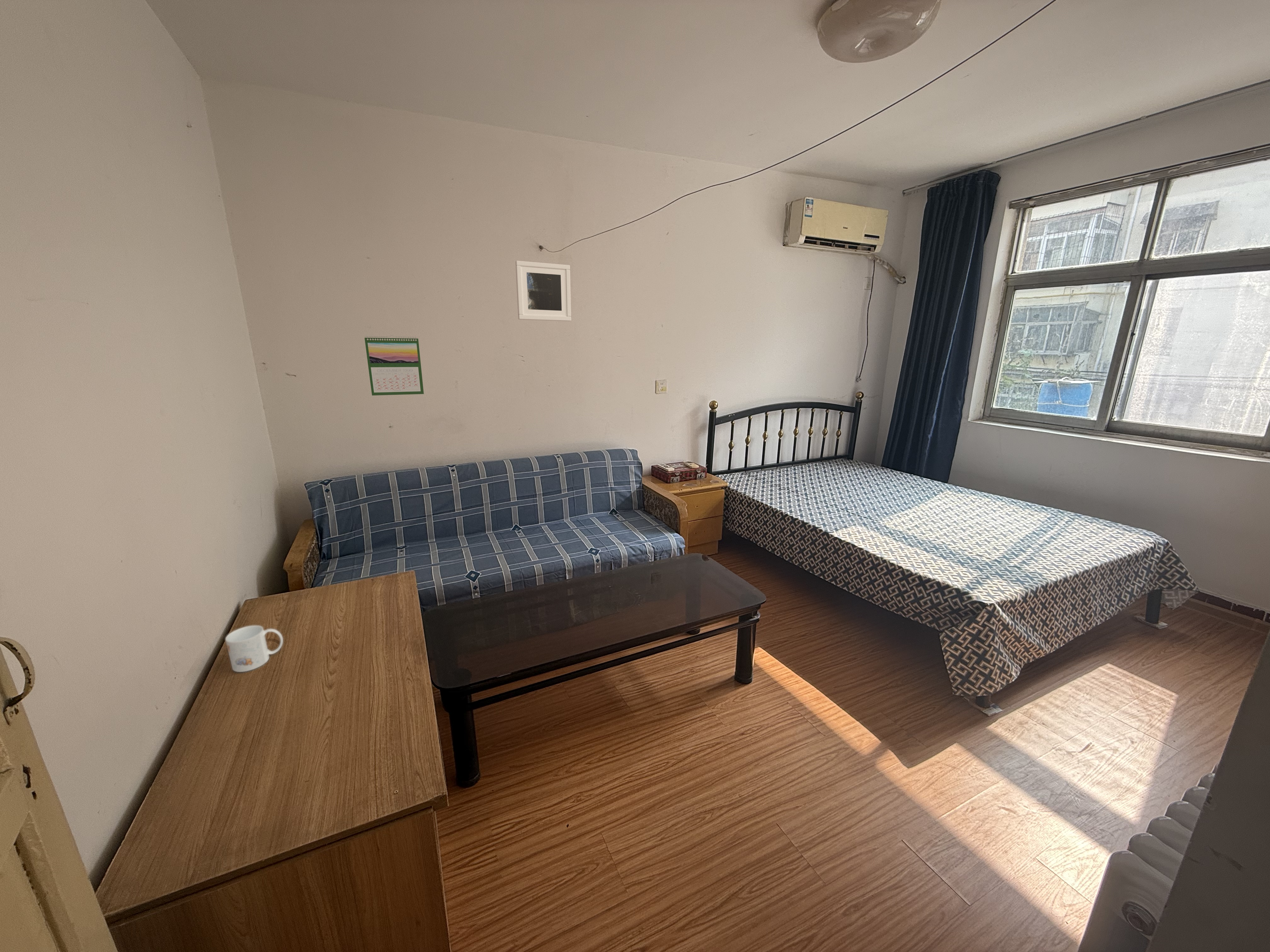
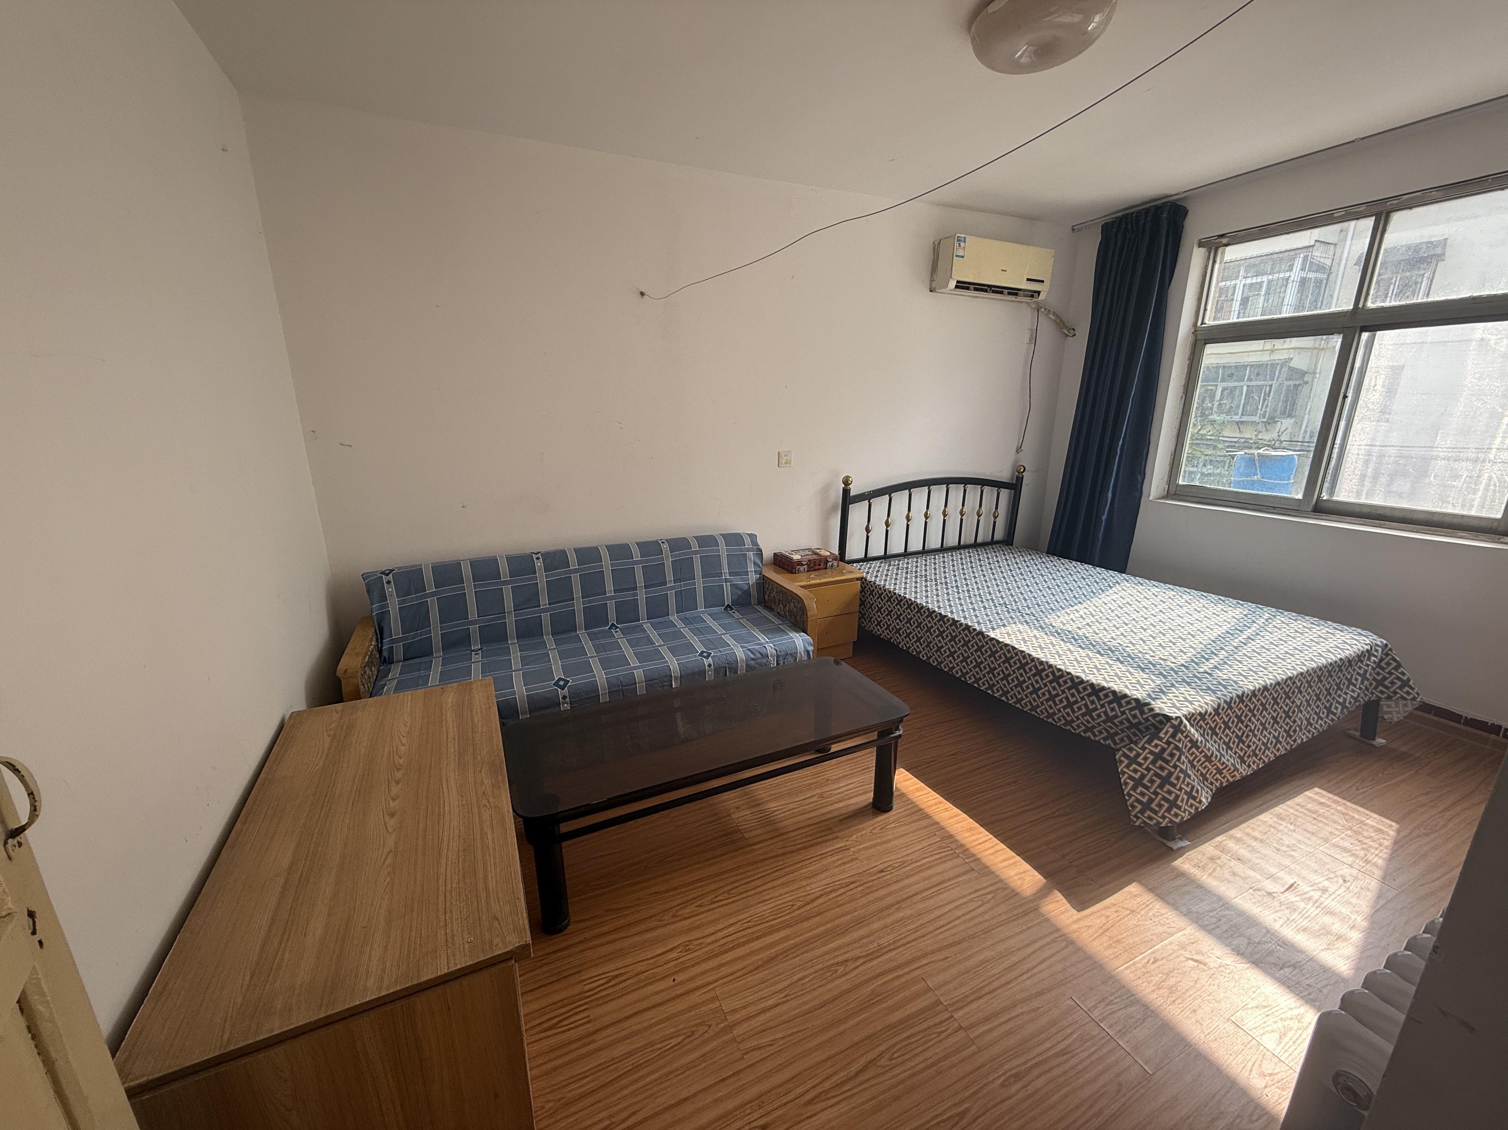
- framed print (544, 292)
- mug (256, 646)
- calendar (395, 365)
